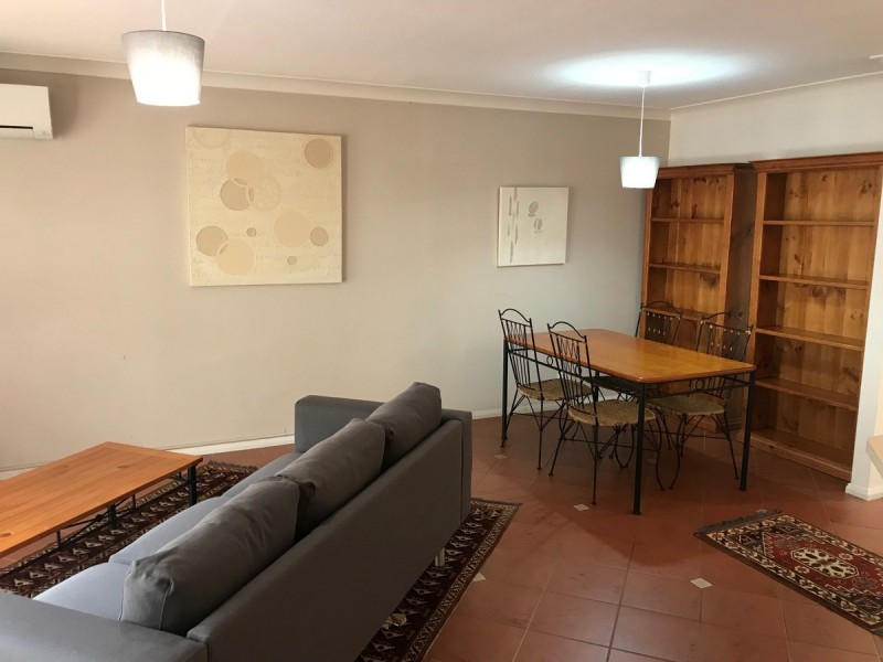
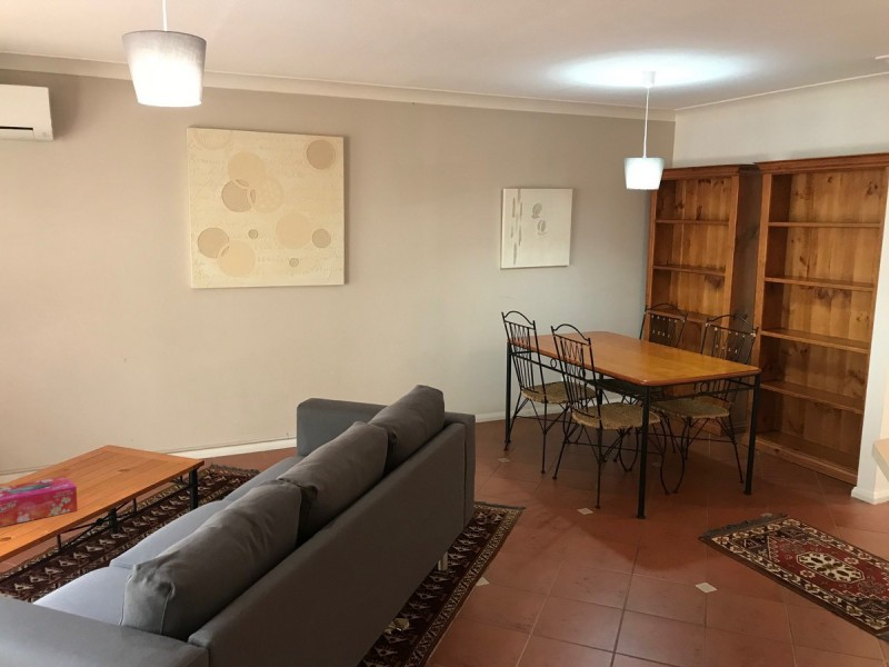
+ tissue box (30, 500)
